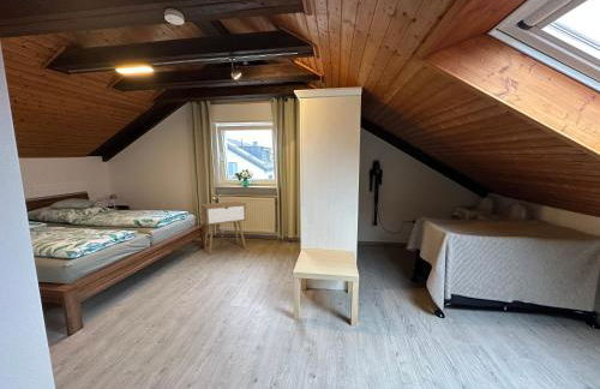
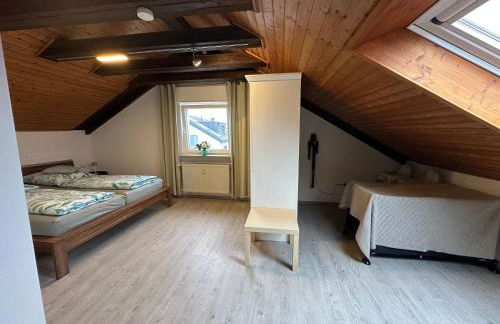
- nightstand (223, 222)
